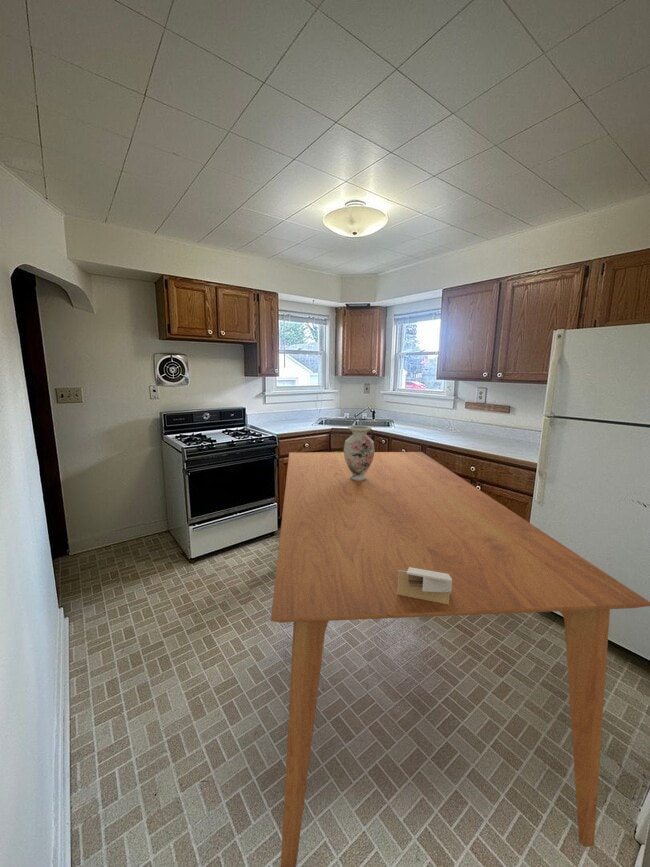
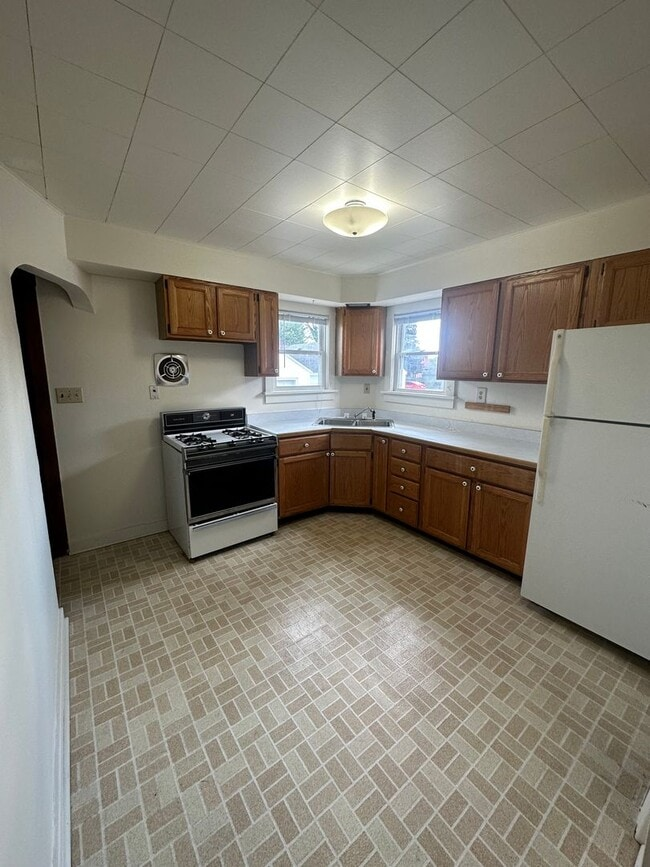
- vase (359, 452)
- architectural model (424, 579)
- dining table (381, 569)
